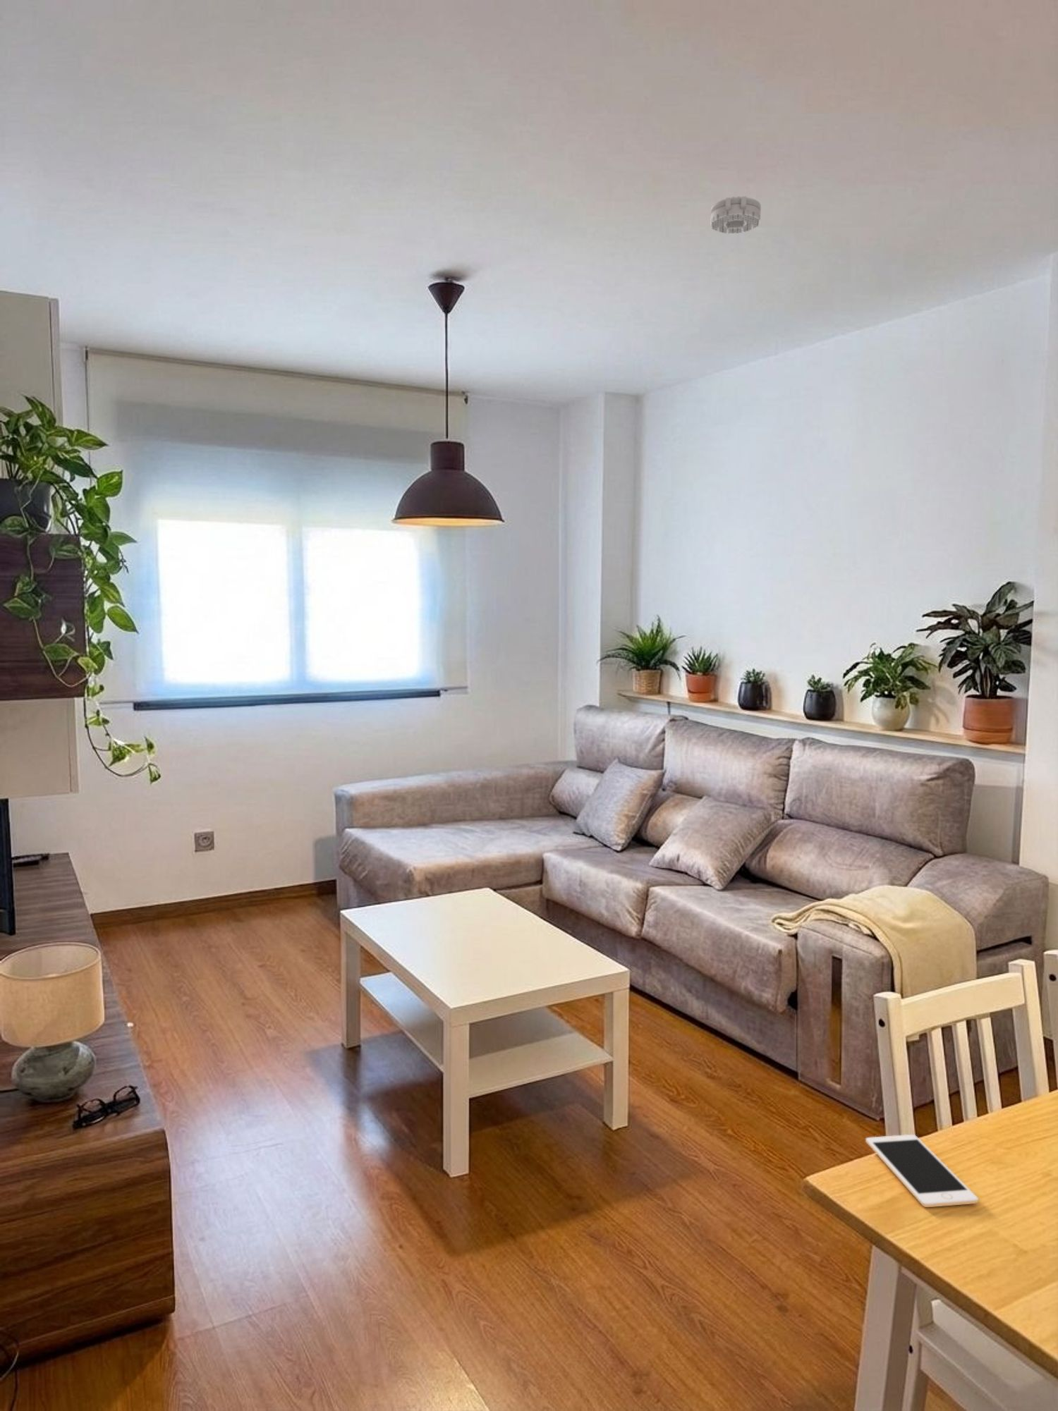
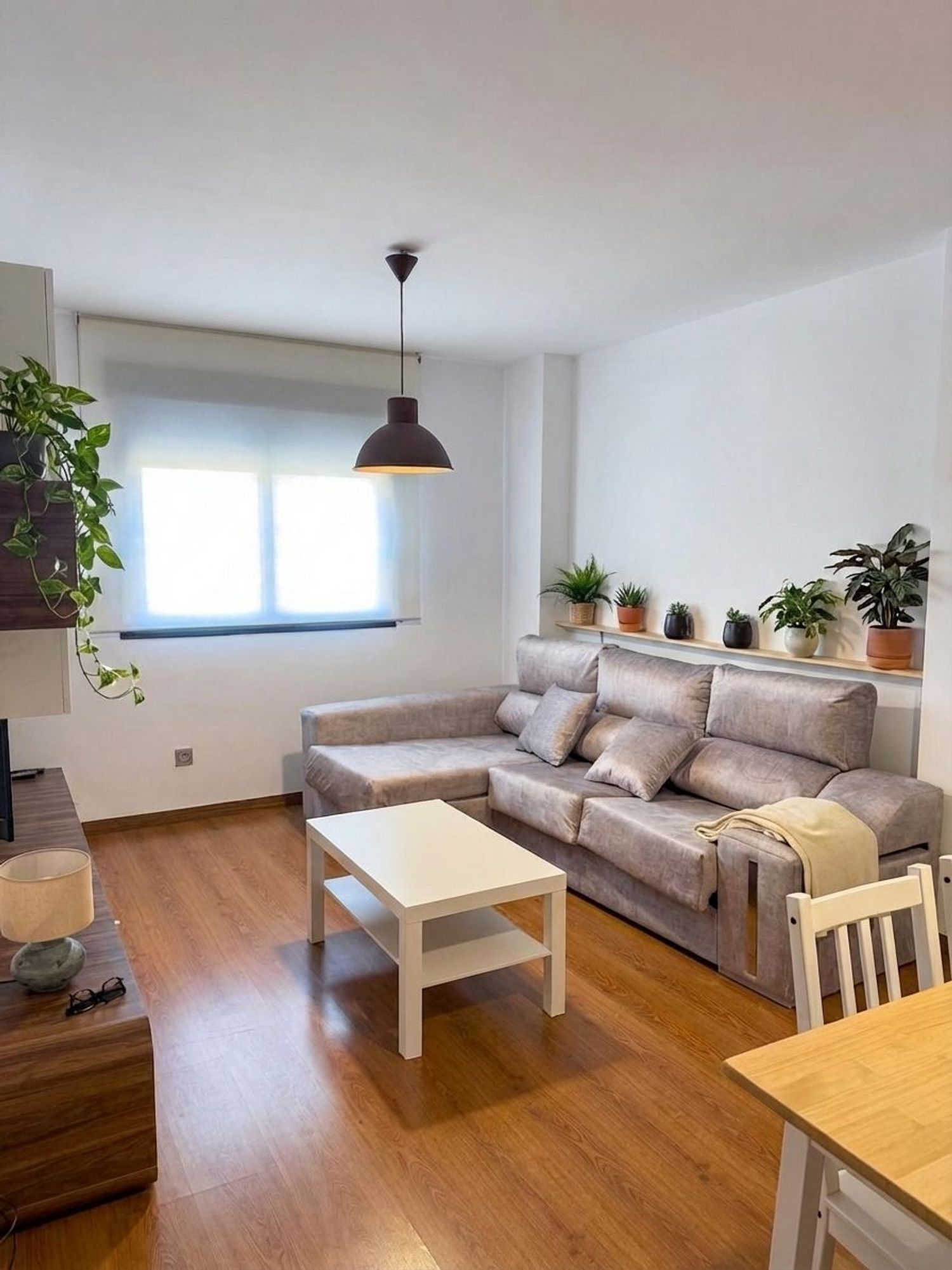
- smoke detector (735, 214)
- cell phone (918, 1169)
